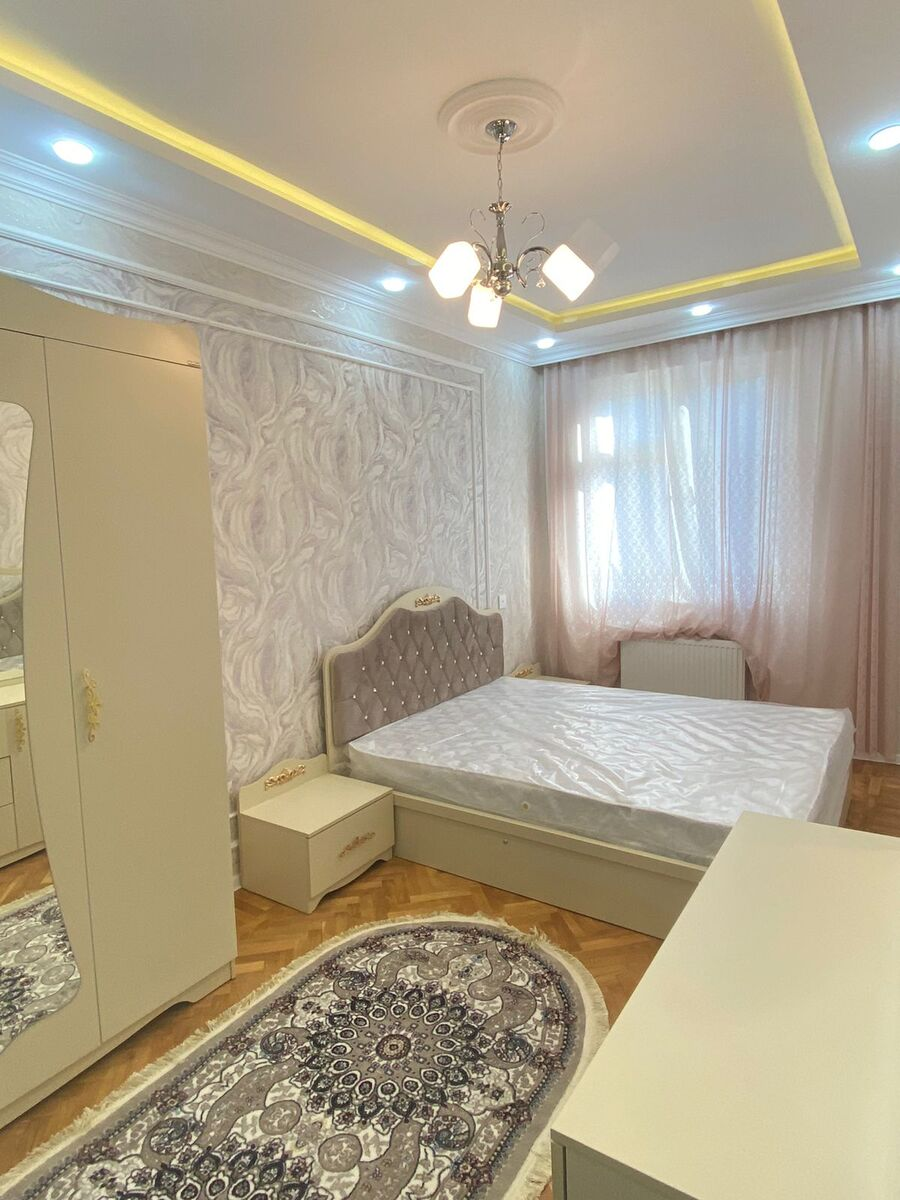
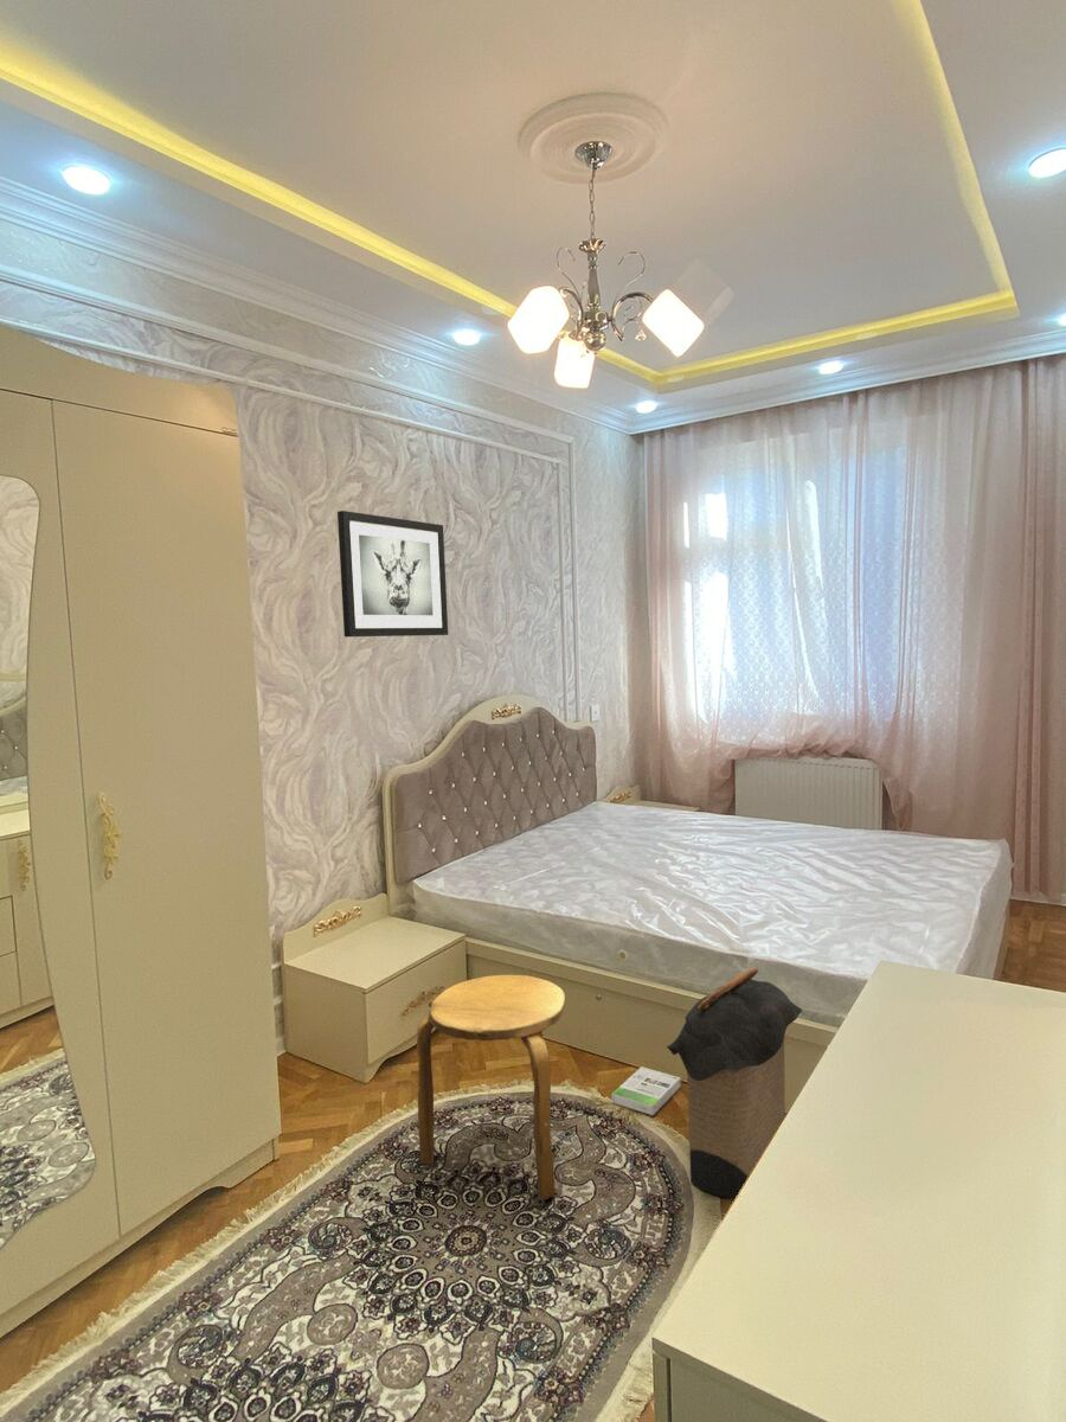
+ laundry hamper (734, 1055)
+ box (647, 1089)
+ stool (532, 1072)
+ wall art (396, 577)
